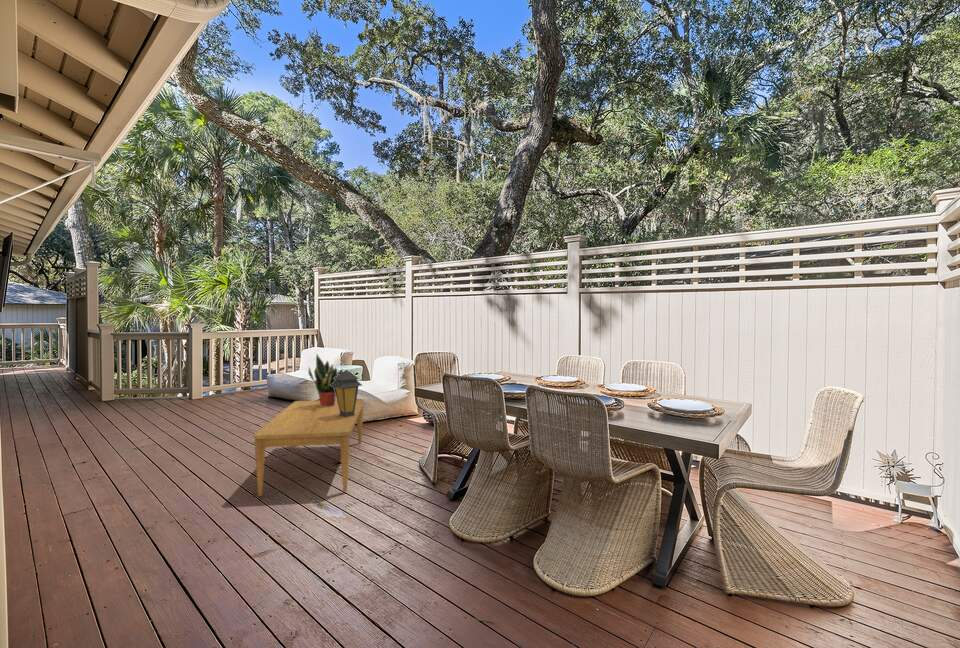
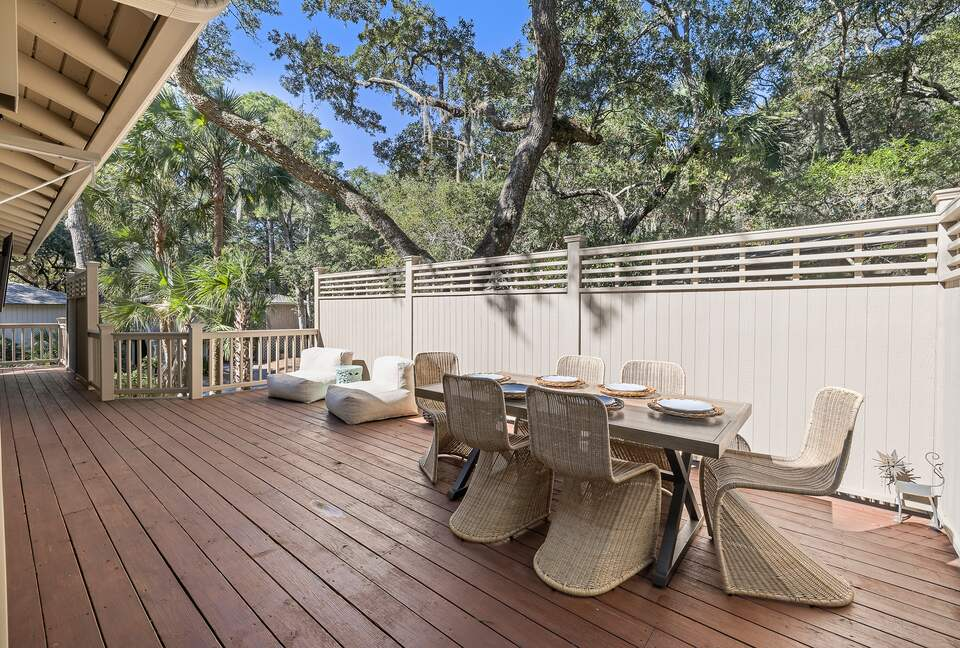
- lantern (346, 392)
- potted plant (329, 378)
- coffee table (318, 439)
